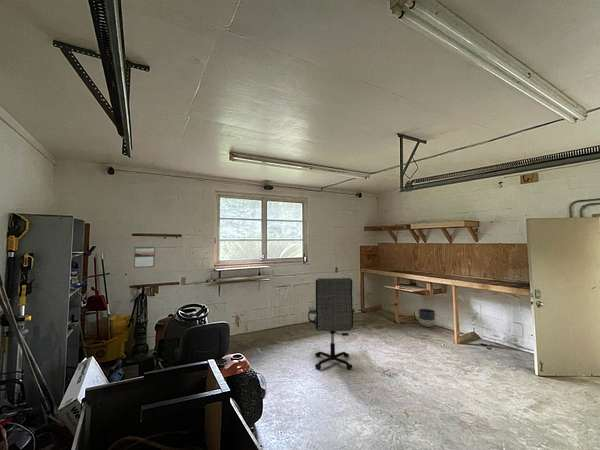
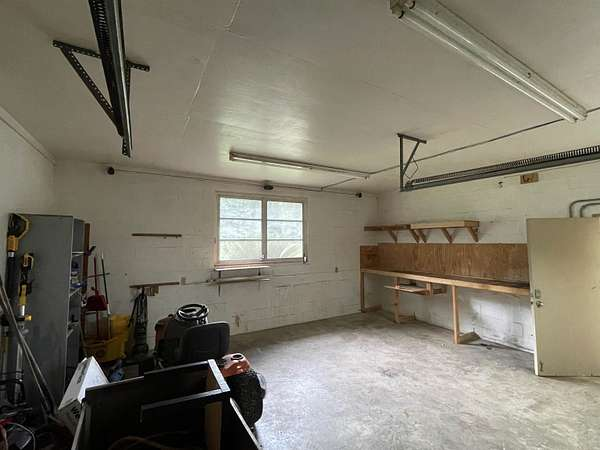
- planter (426, 318)
- office chair (331, 318)
- calendar (144, 256)
